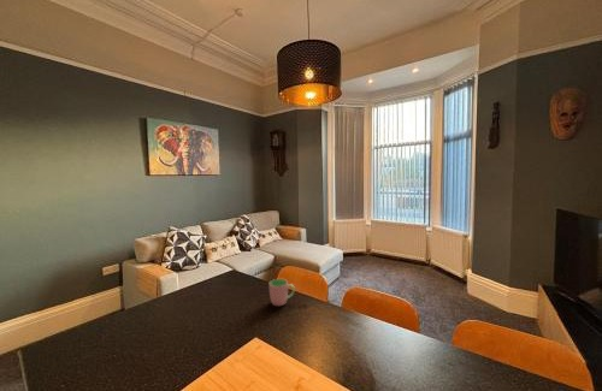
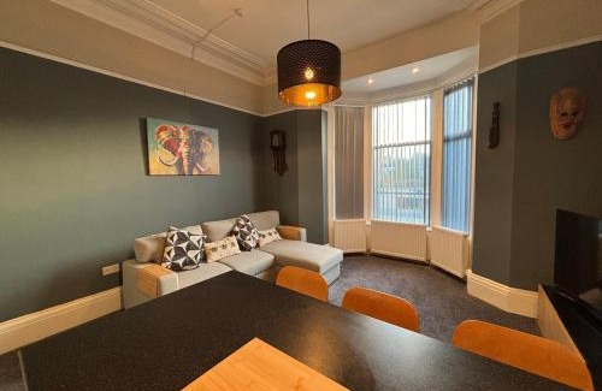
- cup (282, 292)
